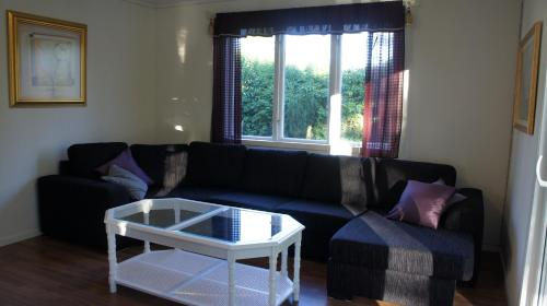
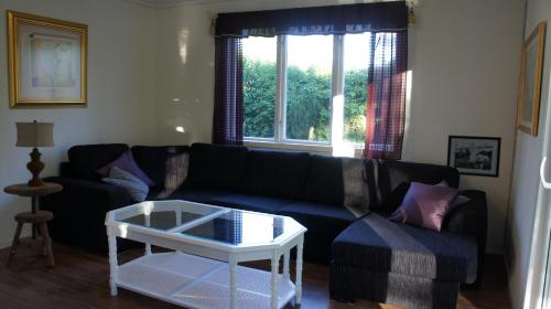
+ picture frame (473, 156)
+ table lamp (35, 152)
+ side table (33, 224)
